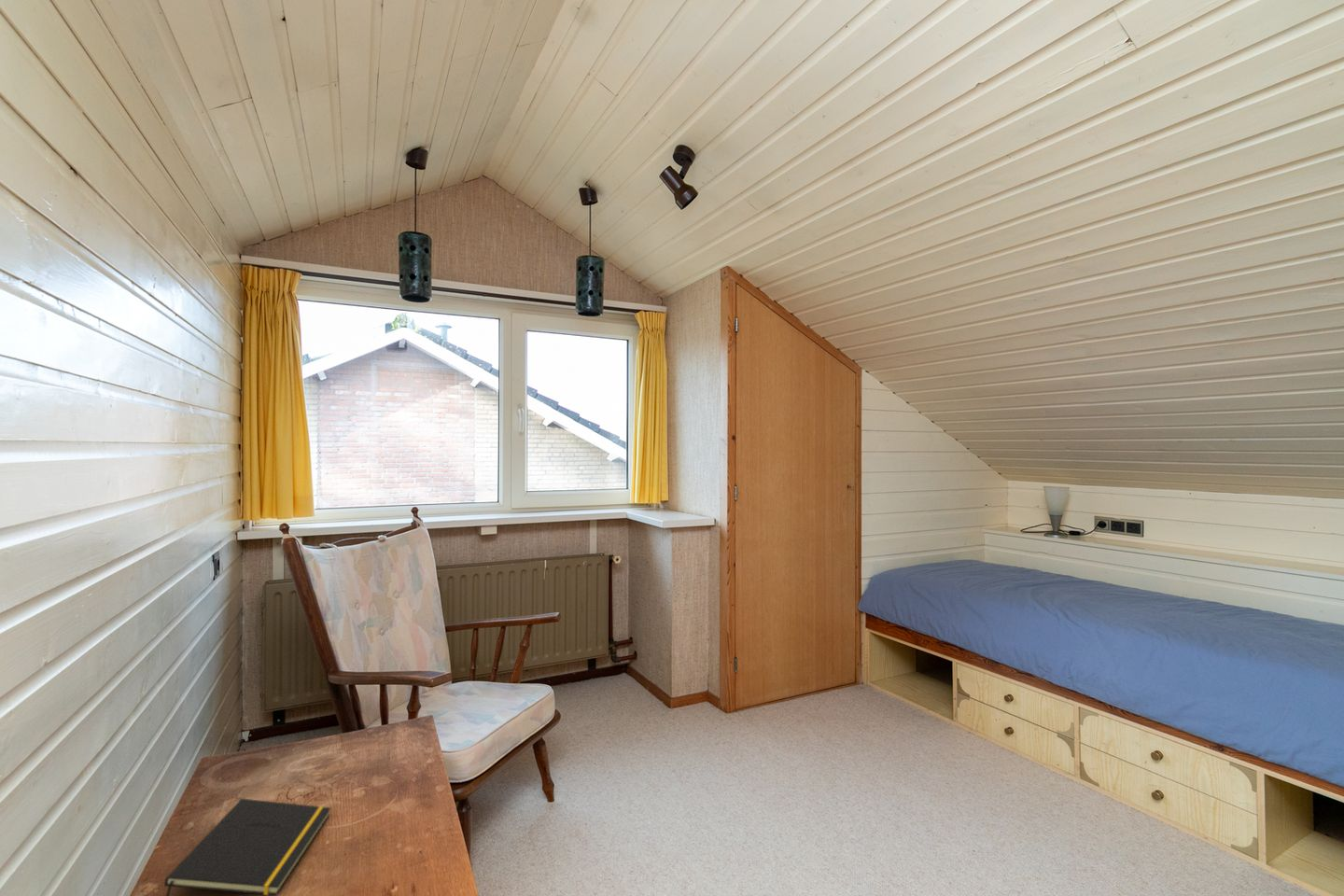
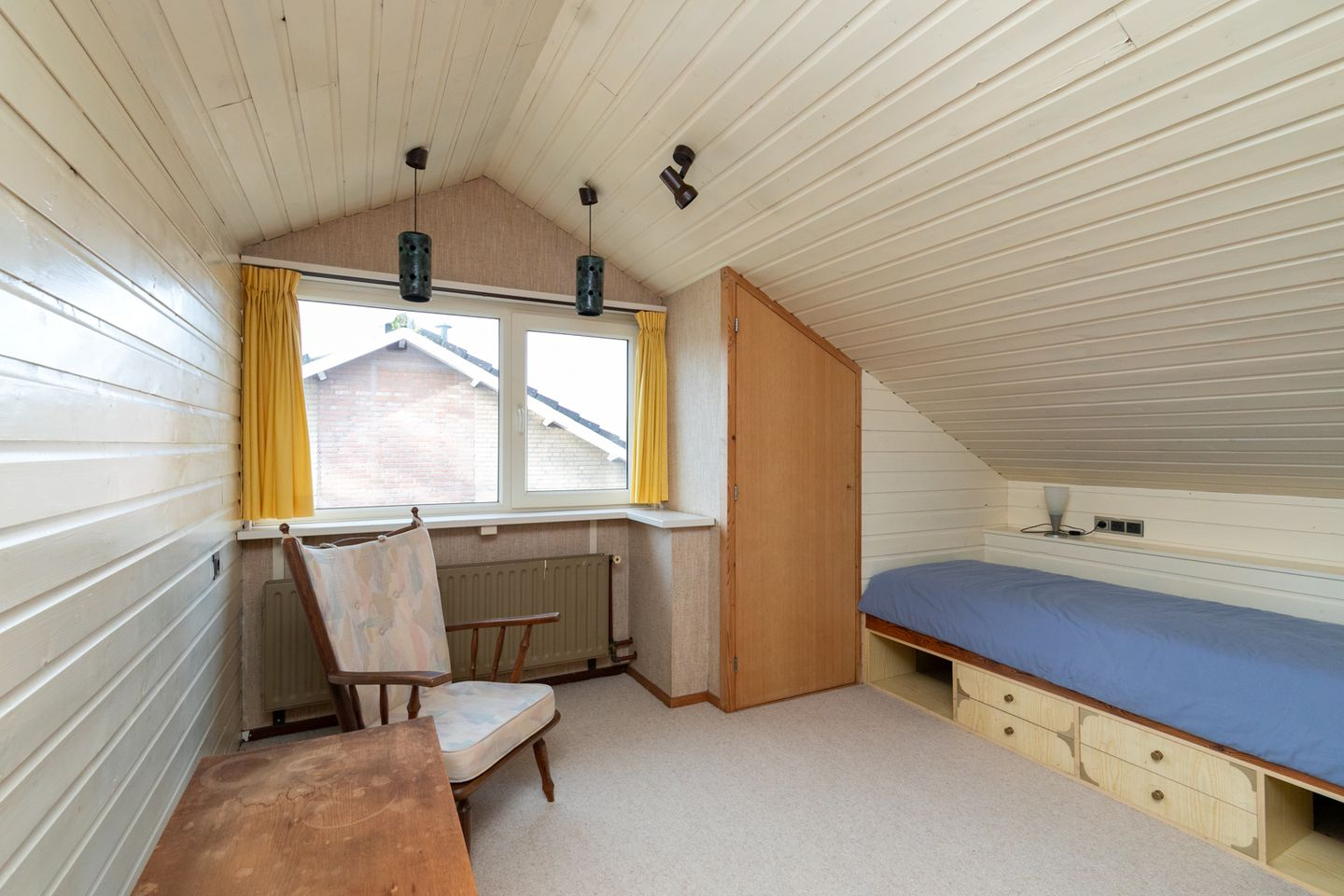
- notepad (257, 842)
